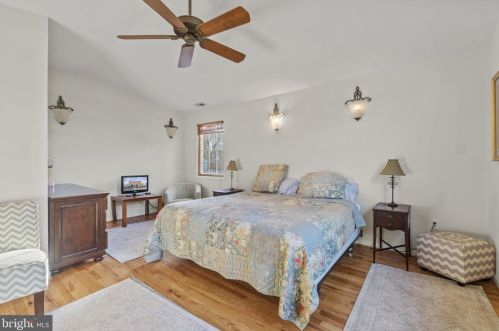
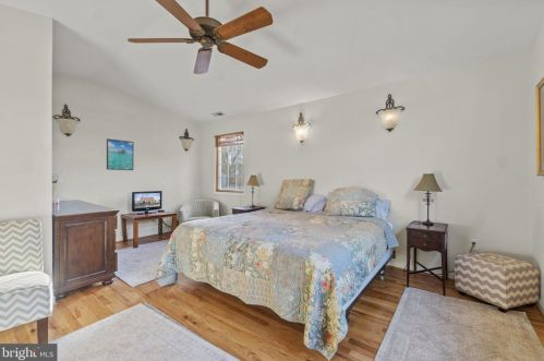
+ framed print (120, 155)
